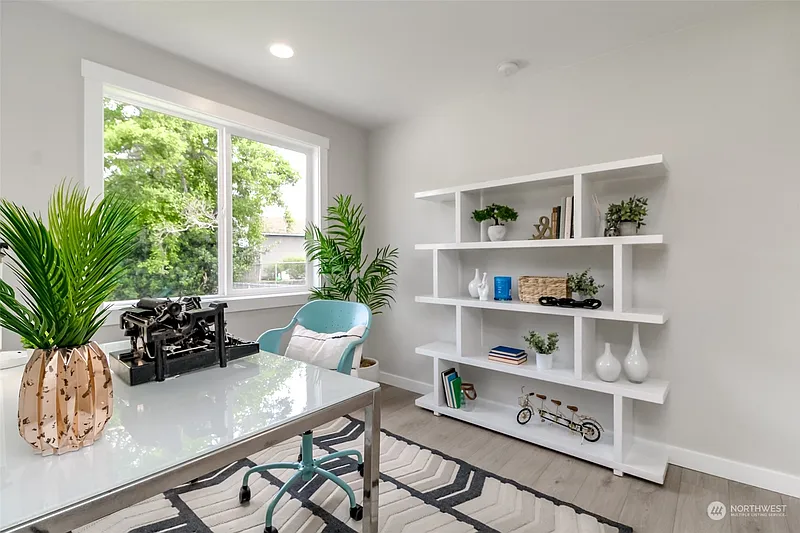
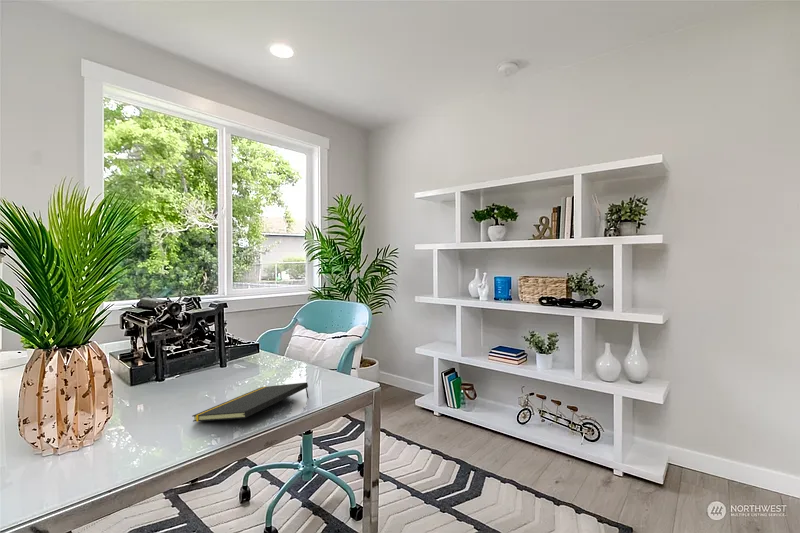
+ notepad (254, 400)
